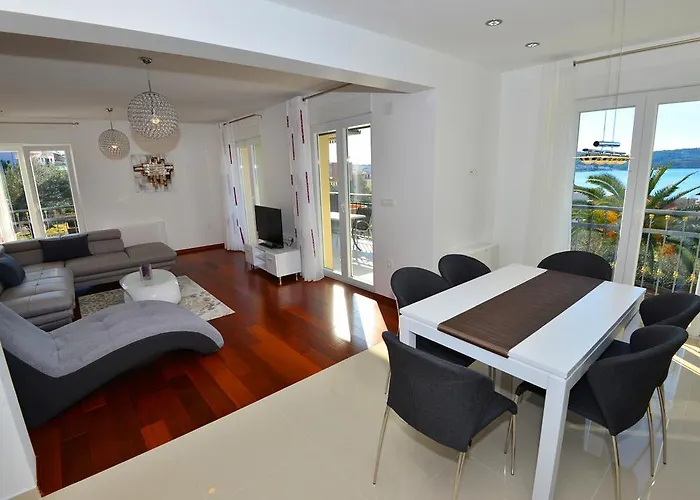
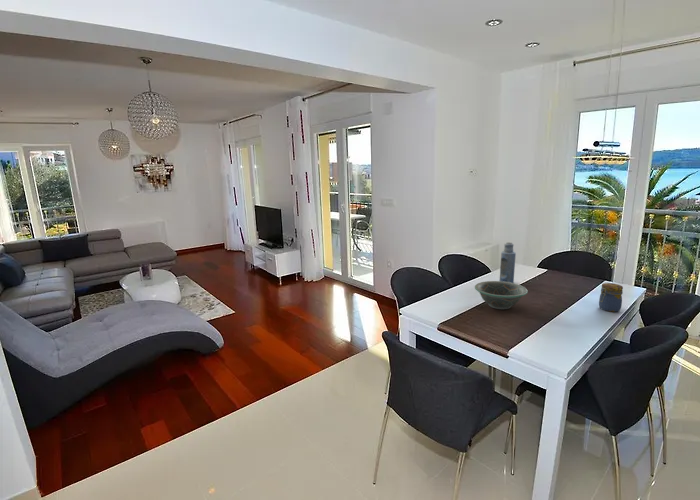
+ jar (610, 296)
+ bottle (507, 262)
+ decorative bowl (500, 296)
